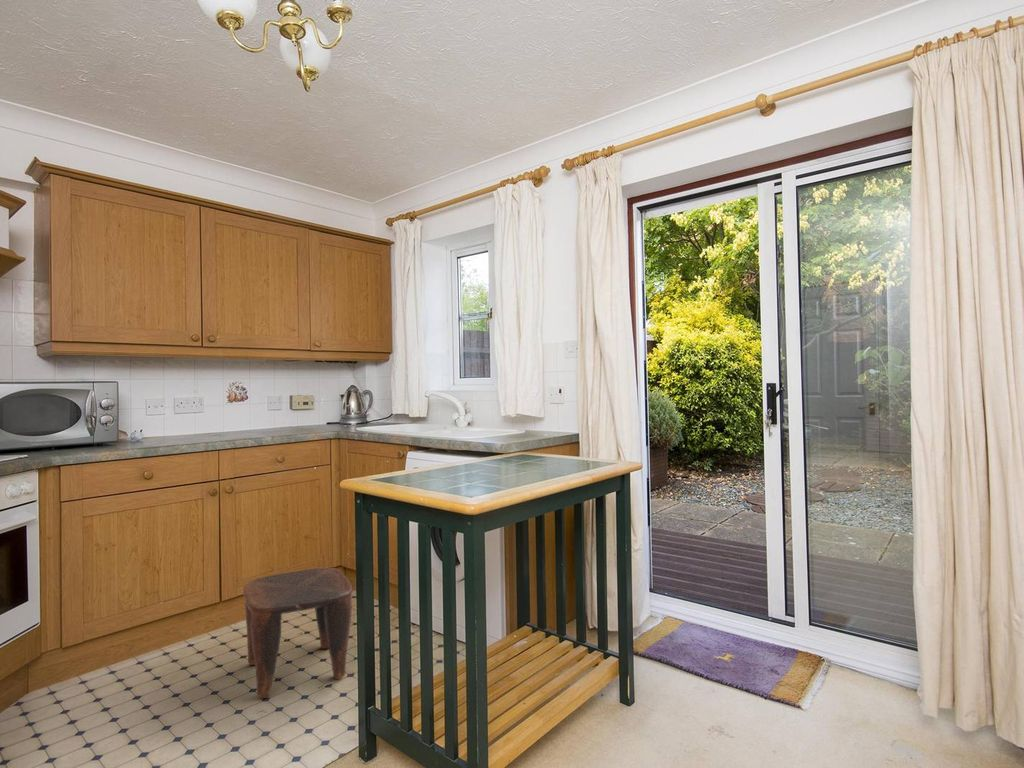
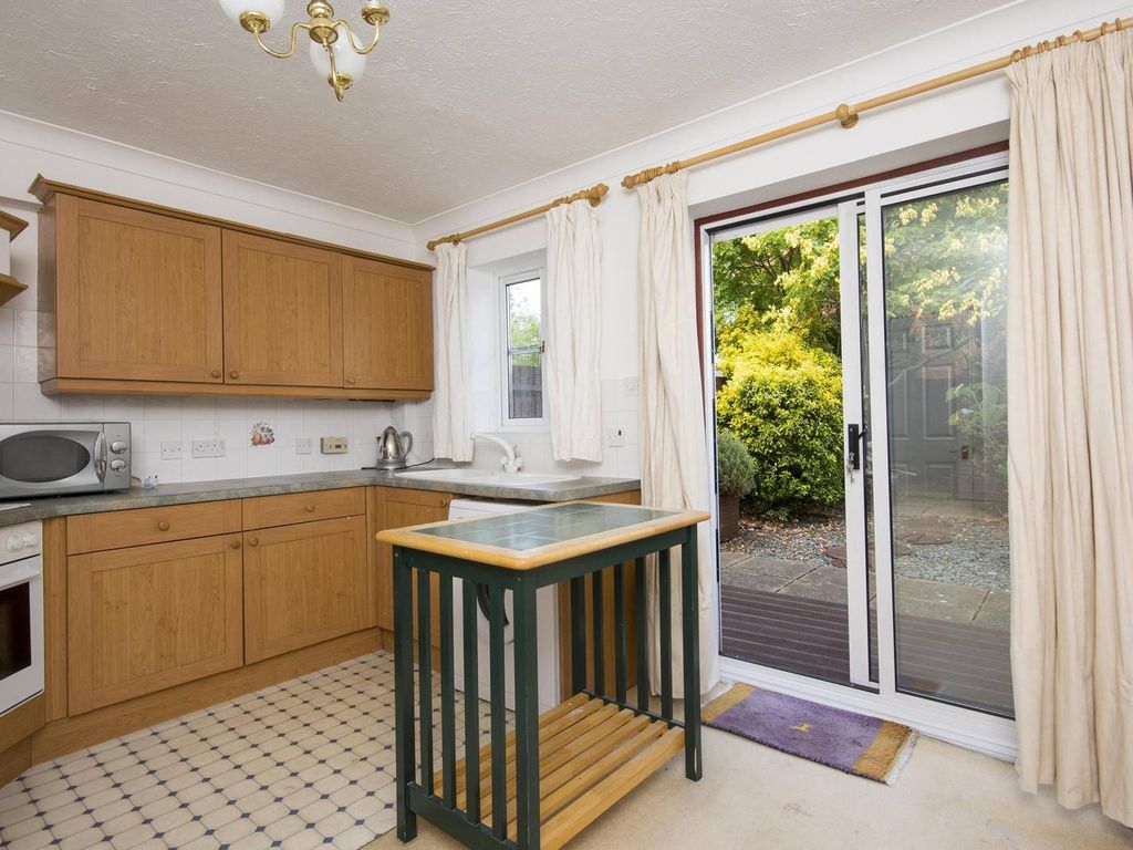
- stool (295, 611)
